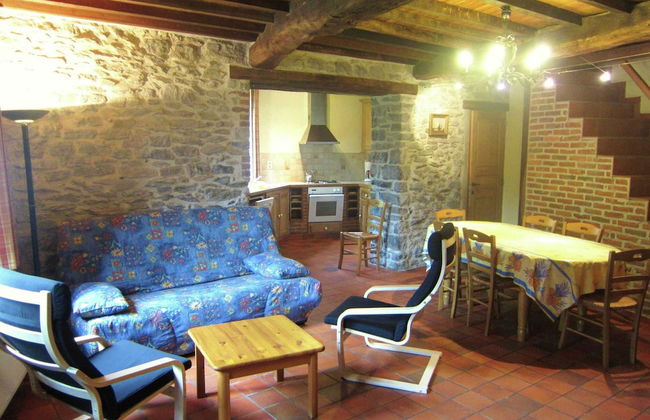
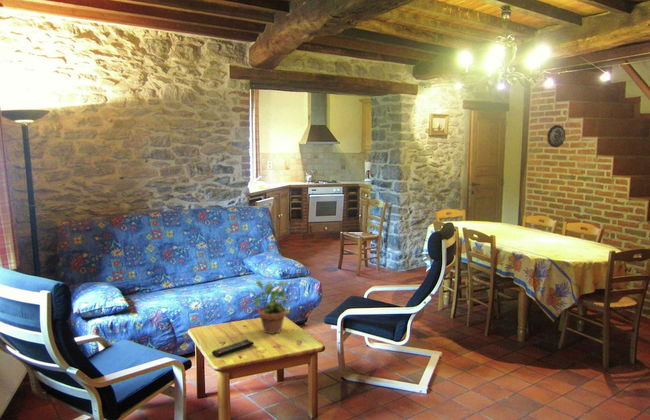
+ remote control (233, 348)
+ potted plant (267, 305)
+ decorative plate (556, 136)
